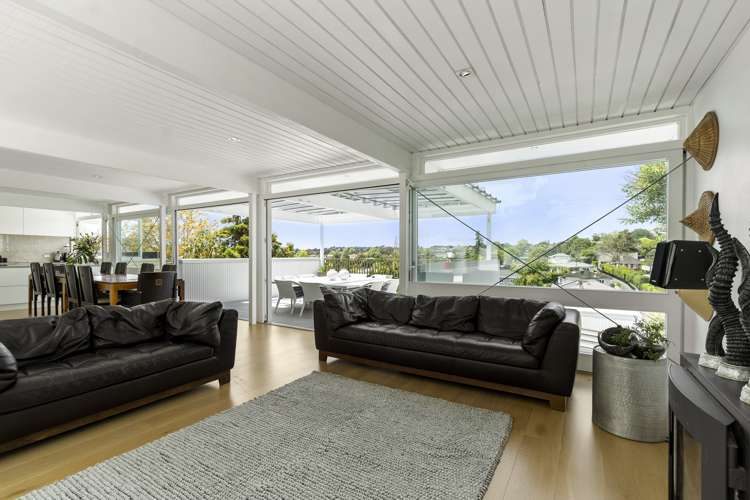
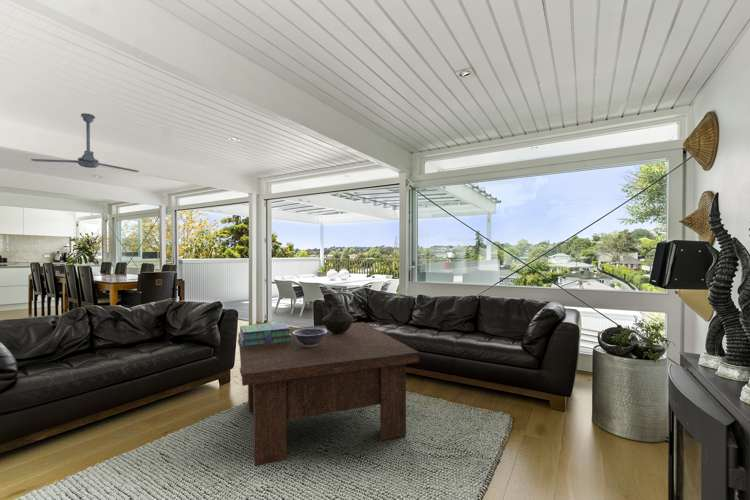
+ stack of books (264, 332)
+ vase (338, 319)
+ decorative bowl (310, 338)
+ ceiling fan (88, 137)
+ coffee table (318, 379)
